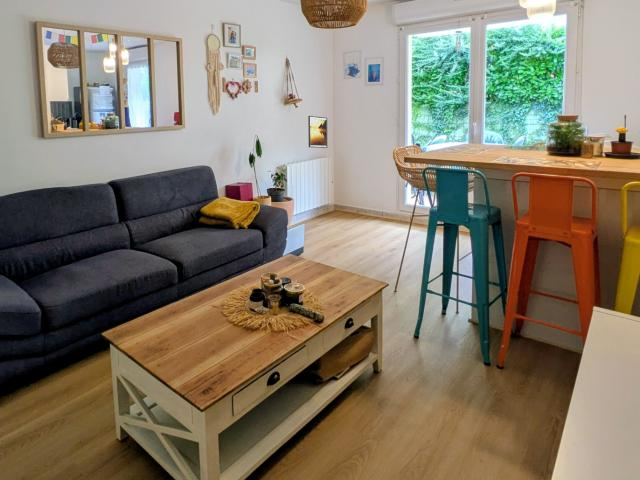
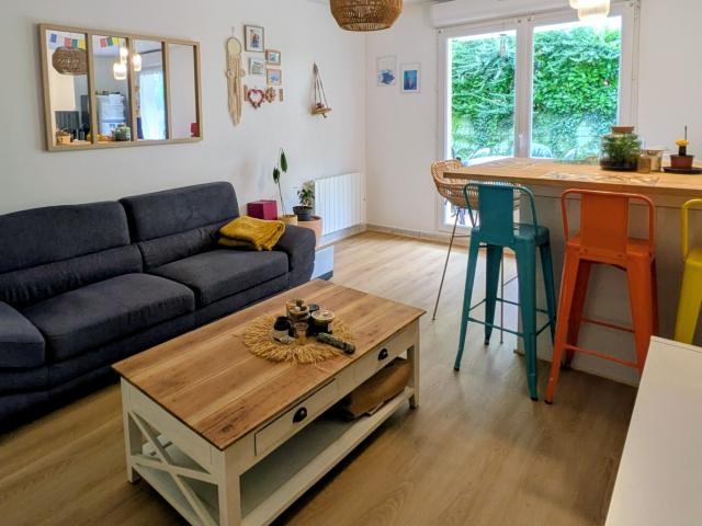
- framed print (318, 132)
